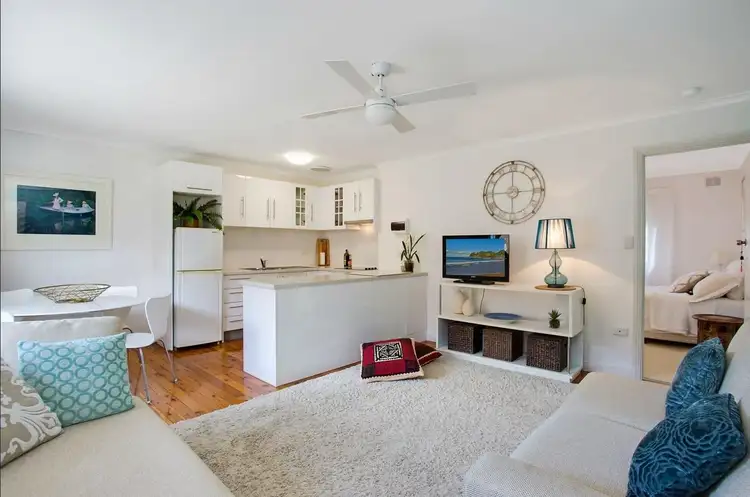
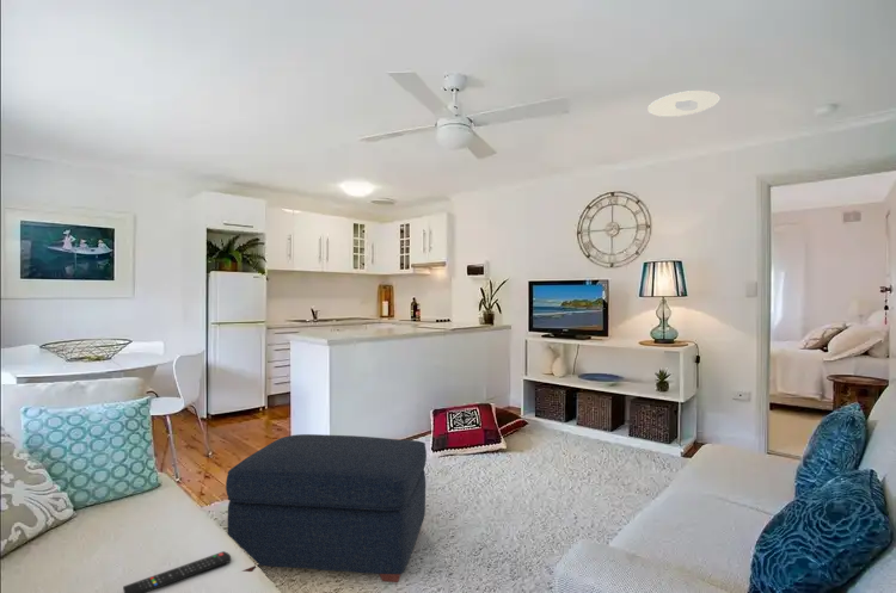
+ ottoman (335, 498)
+ remote control (180, 574)
+ recessed light (682, 100)
